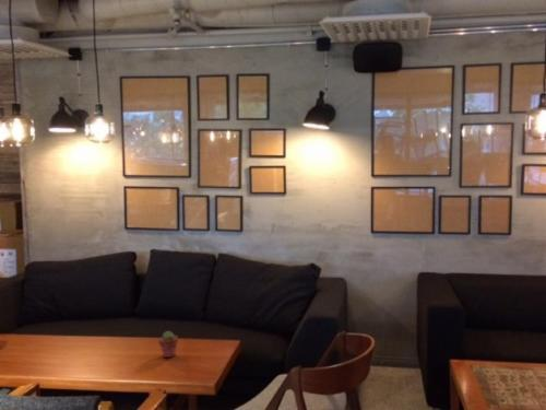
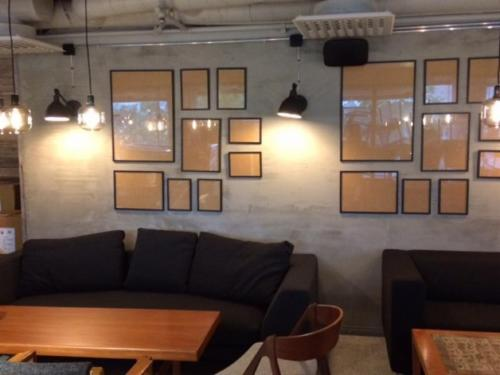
- potted succulent (168, 342)
